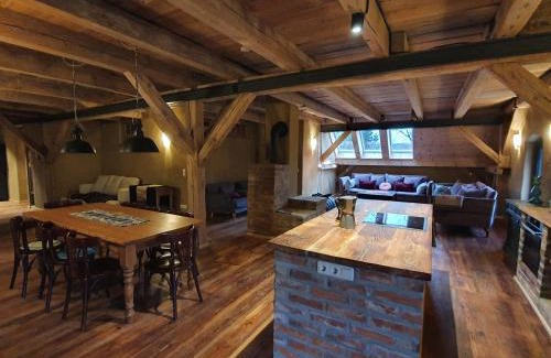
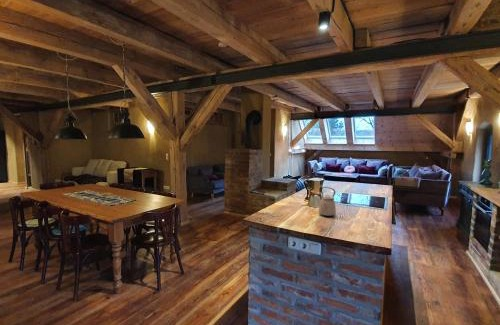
+ kettle (324, 200)
